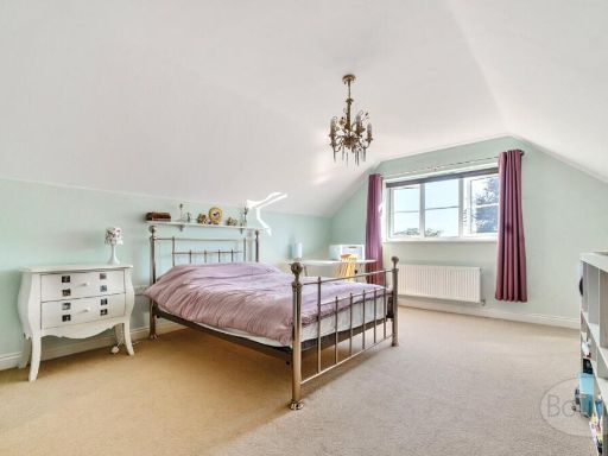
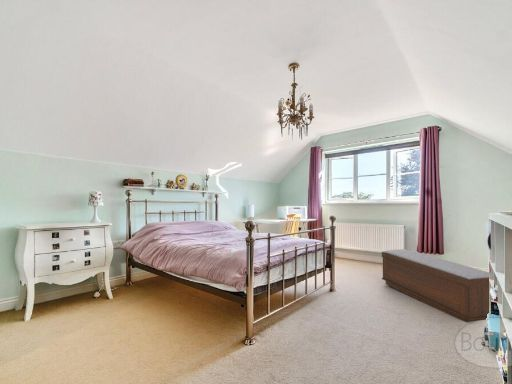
+ bench (430, 279)
